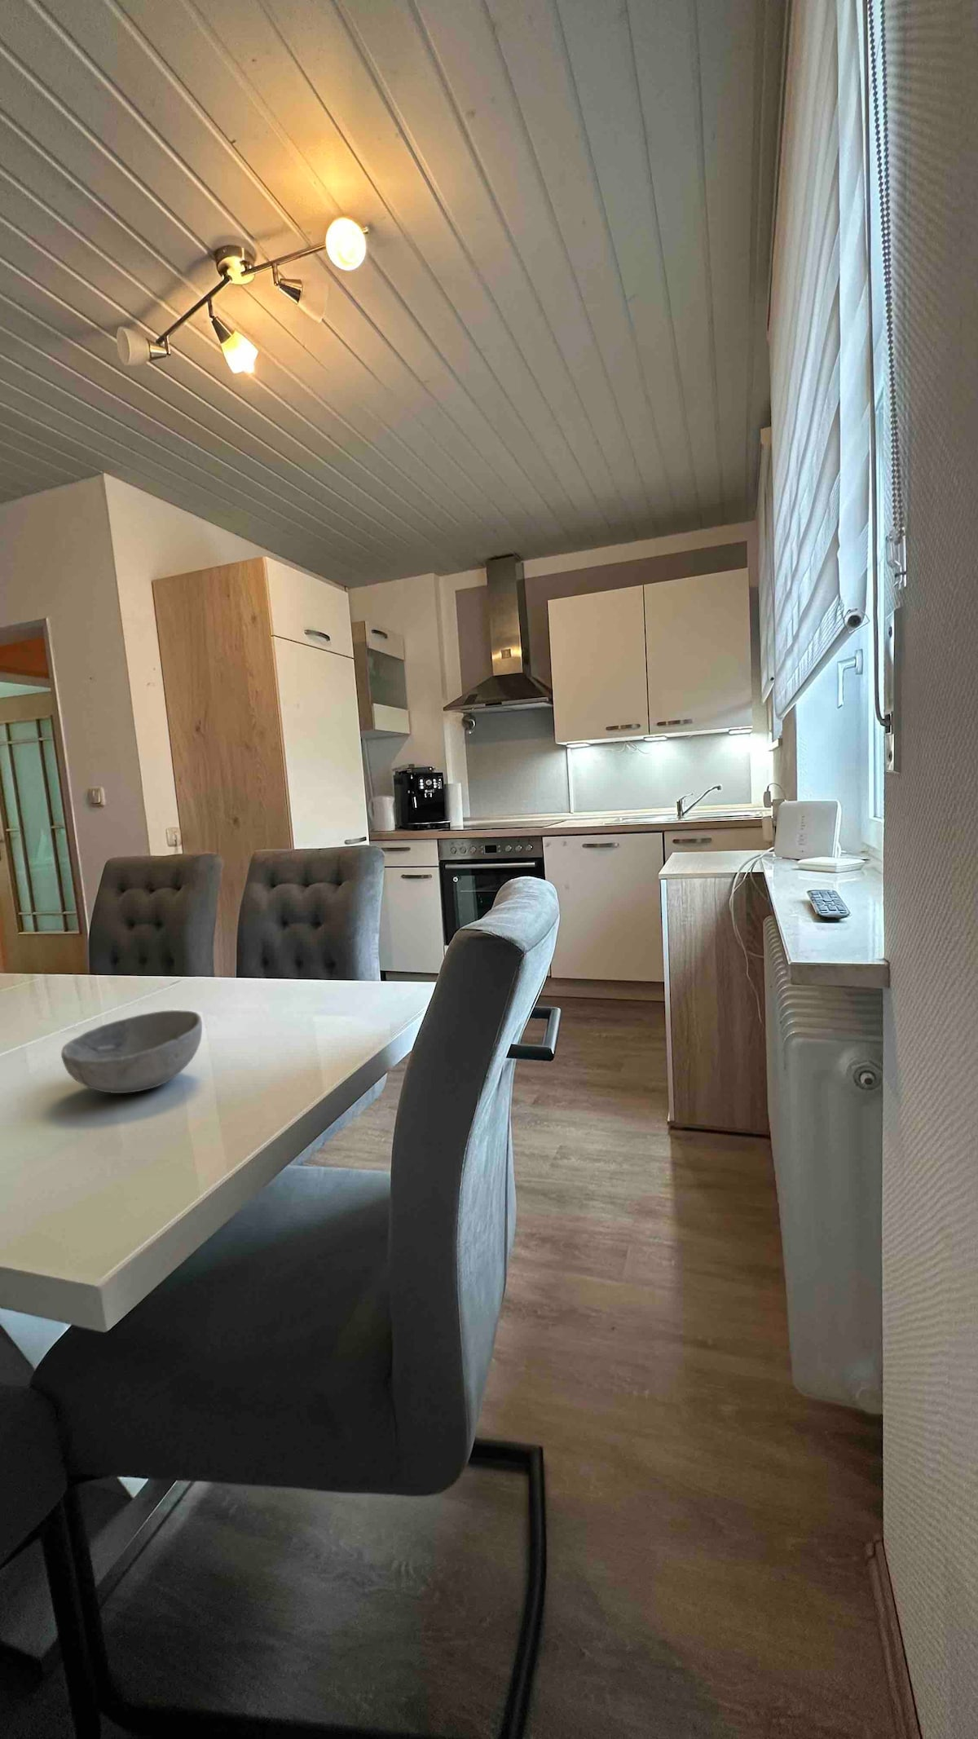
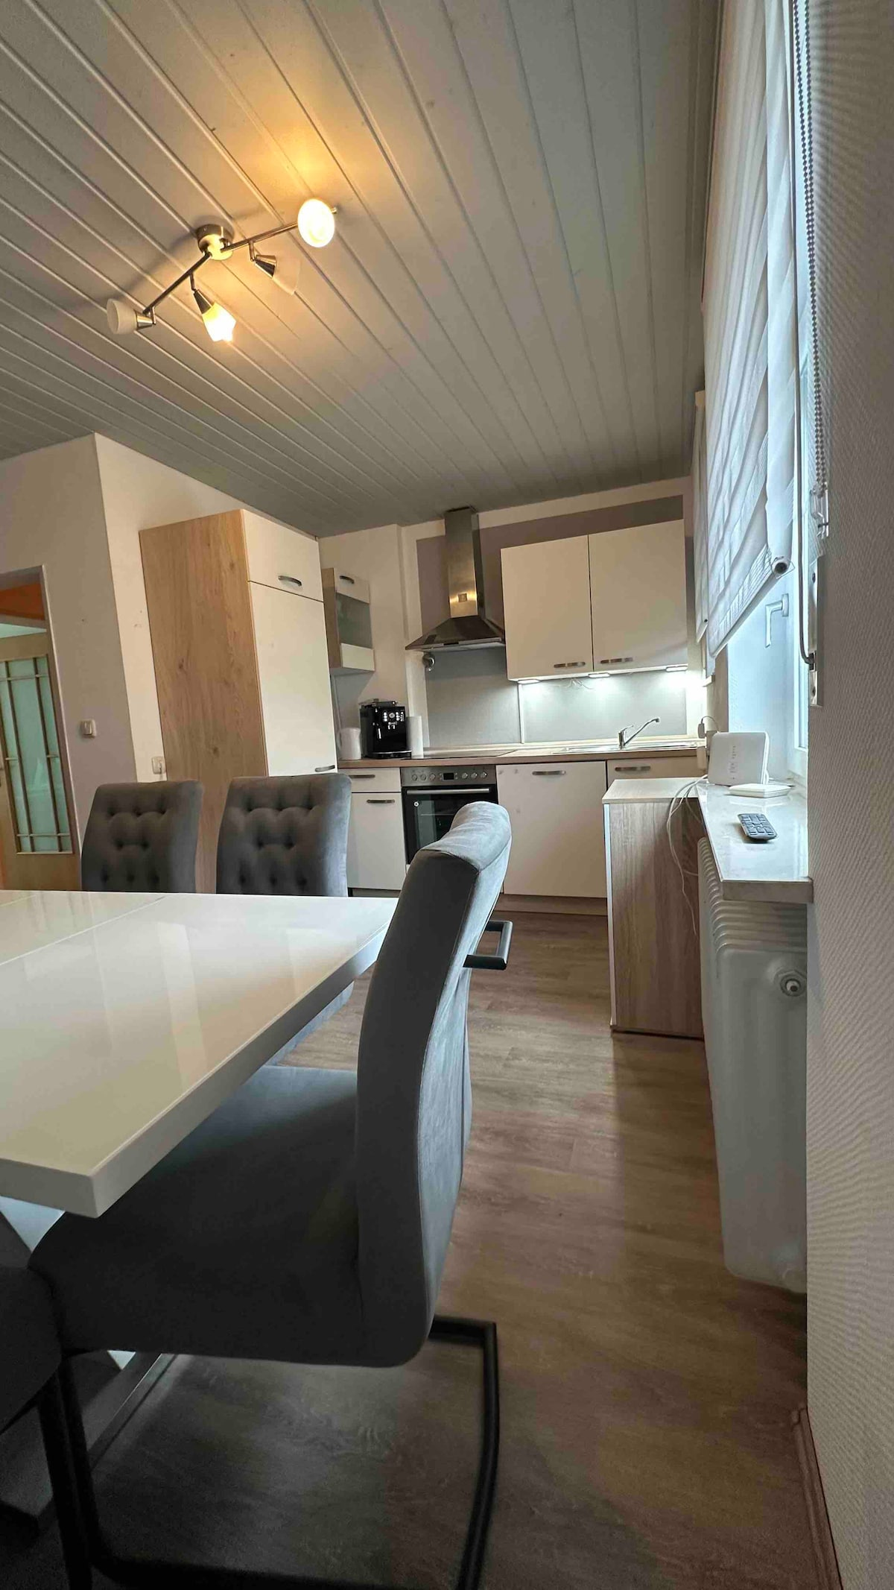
- bowl (136, 1056)
